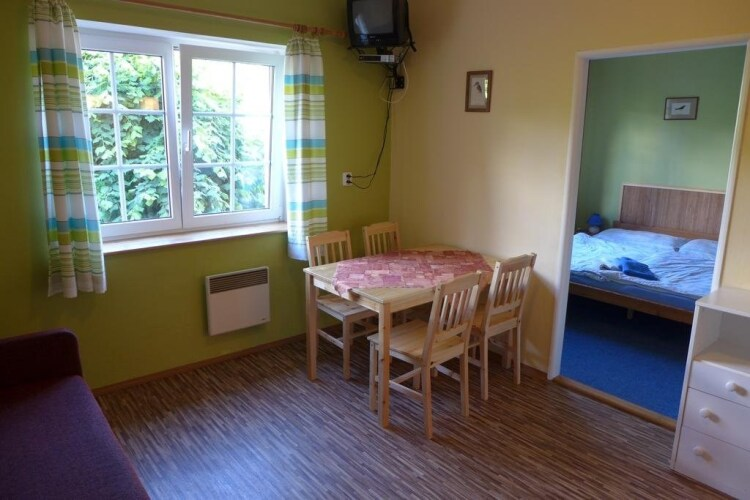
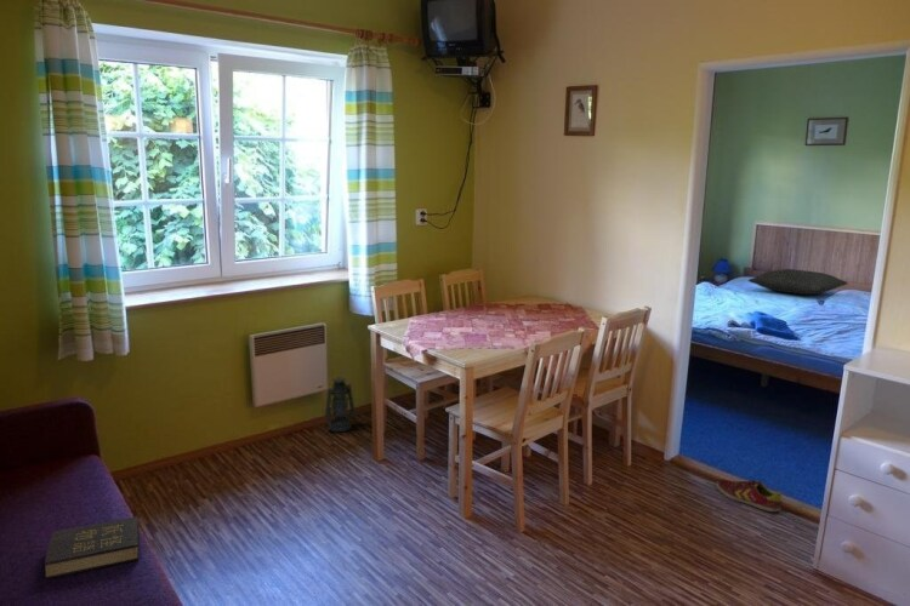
+ shoe (747, 490)
+ pillow (797, 281)
+ hardback book (95, 545)
+ lantern (339, 402)
